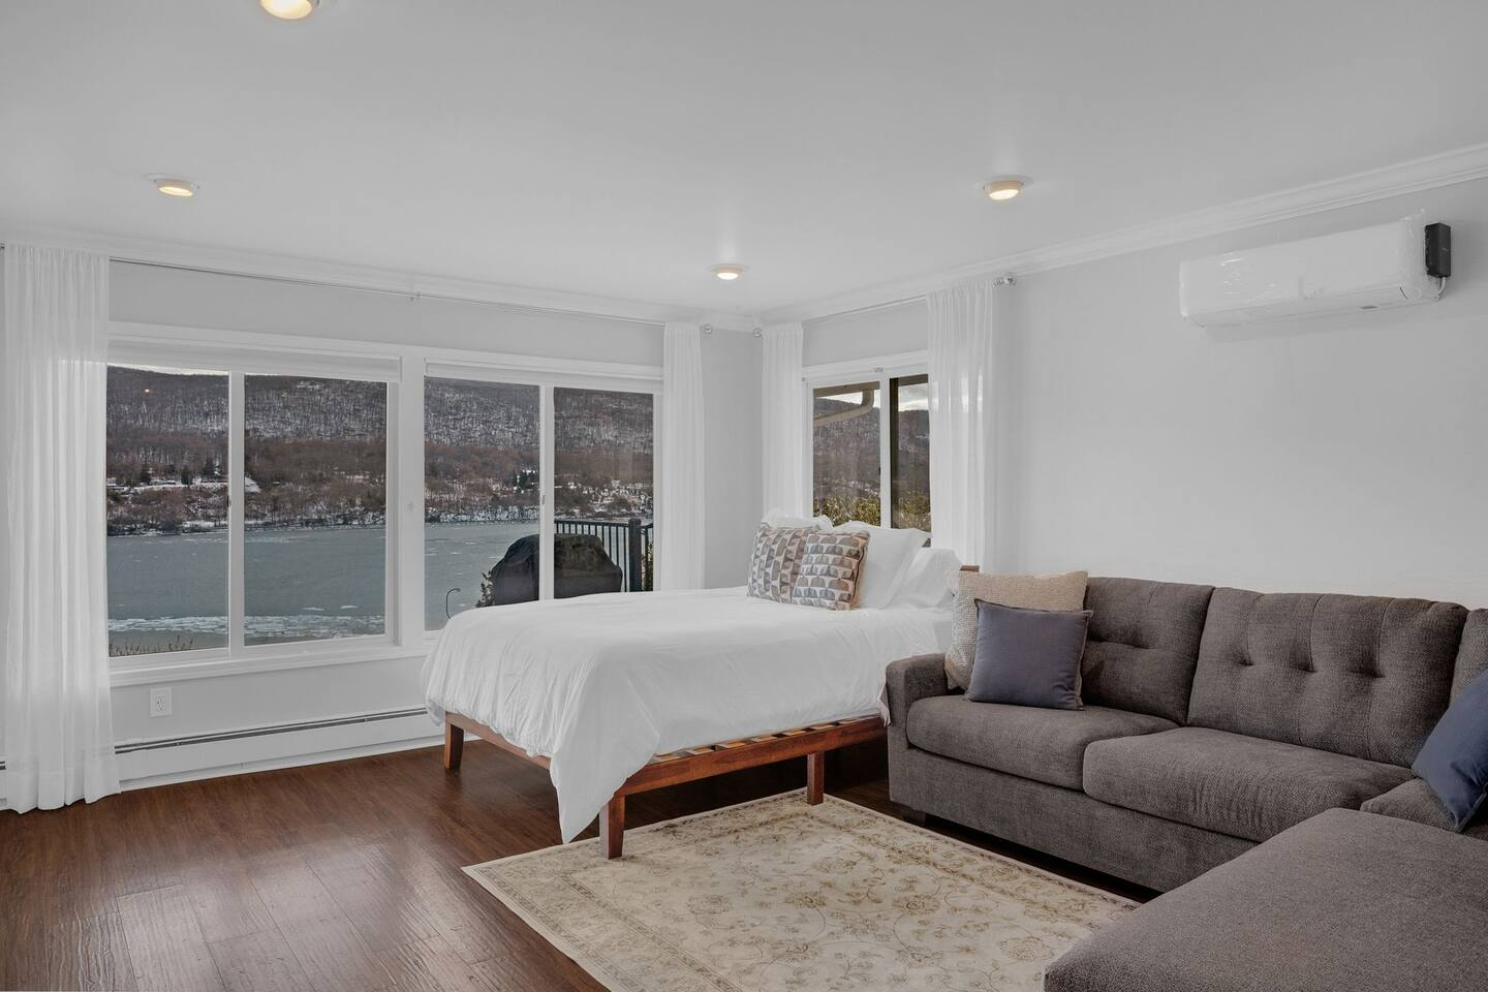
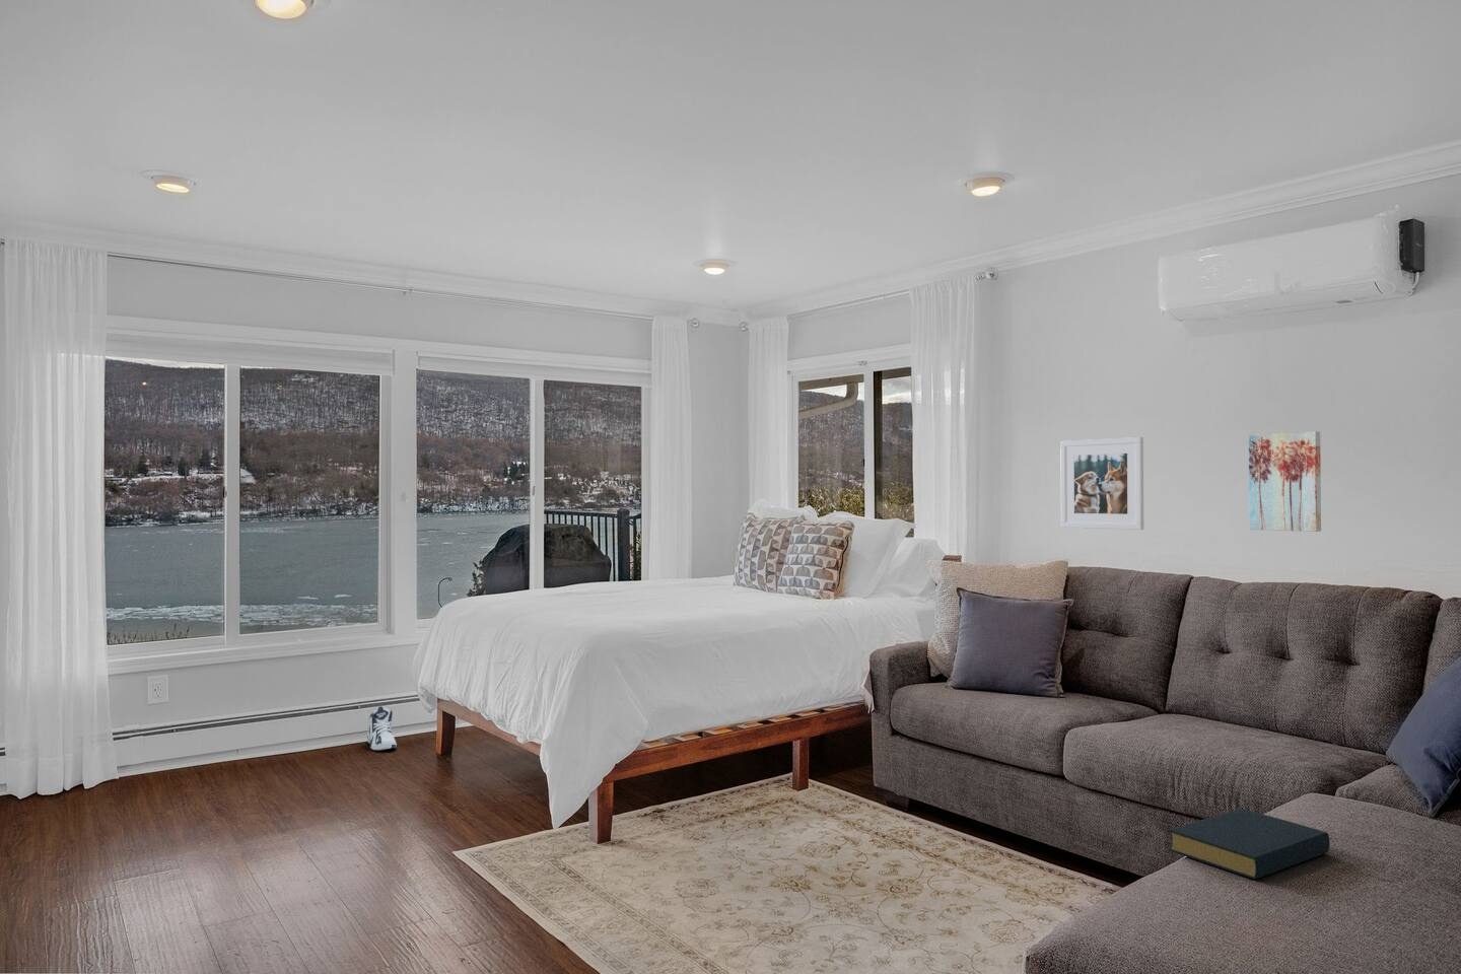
+ wall art (1284, 480)
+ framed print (1100, 484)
+ sneaker (382, 726)
+ hardback book (1248, 841)
